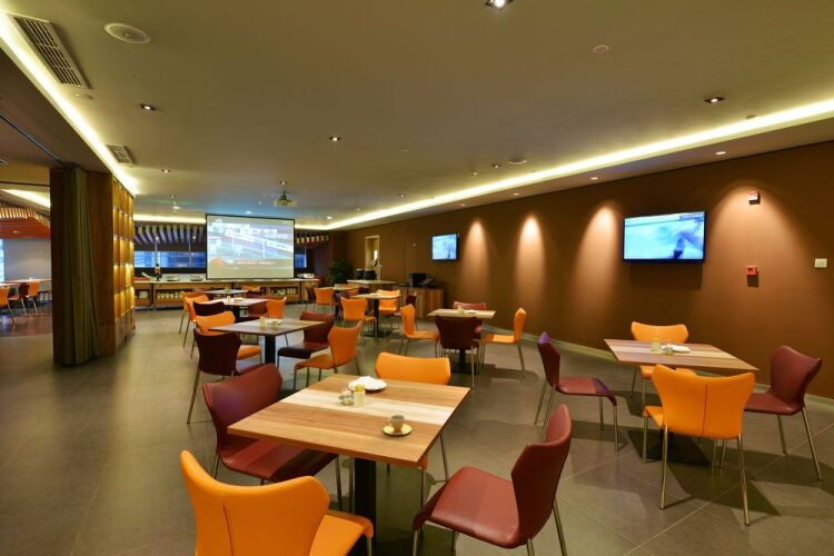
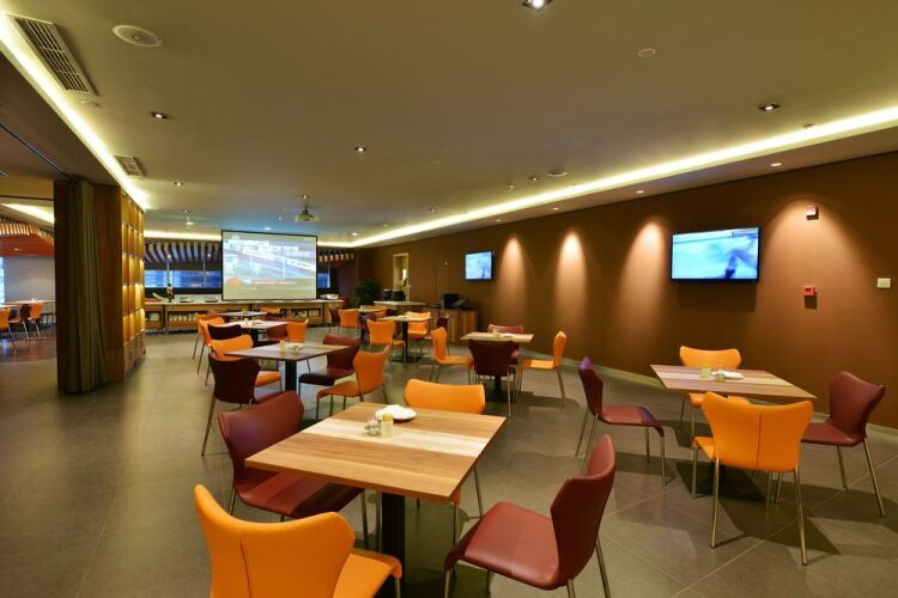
- cup (397, 424)
